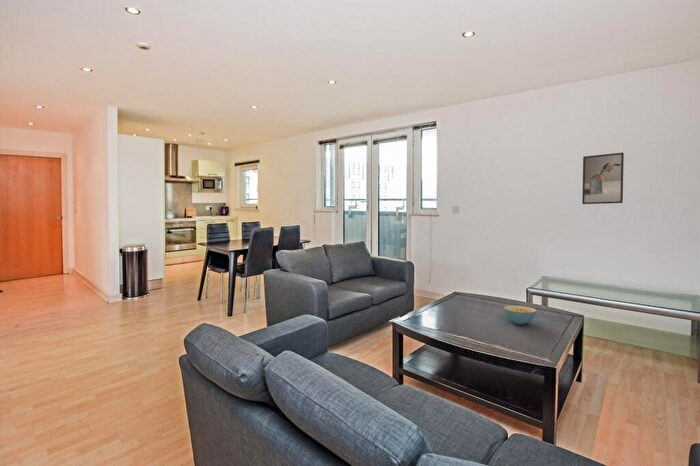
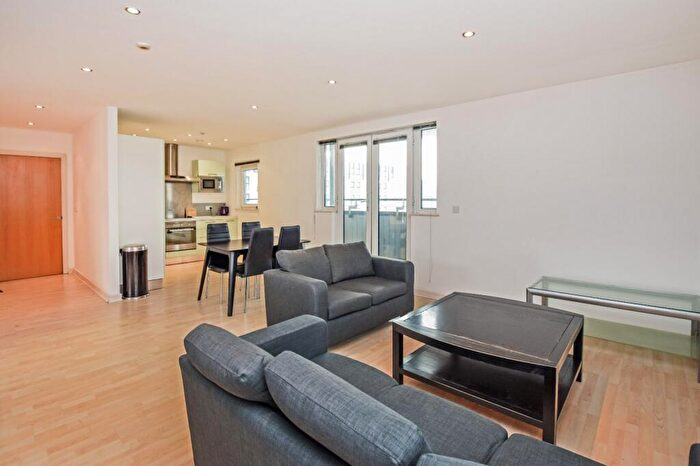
- cereal bowl (519, 316)
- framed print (602, 179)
